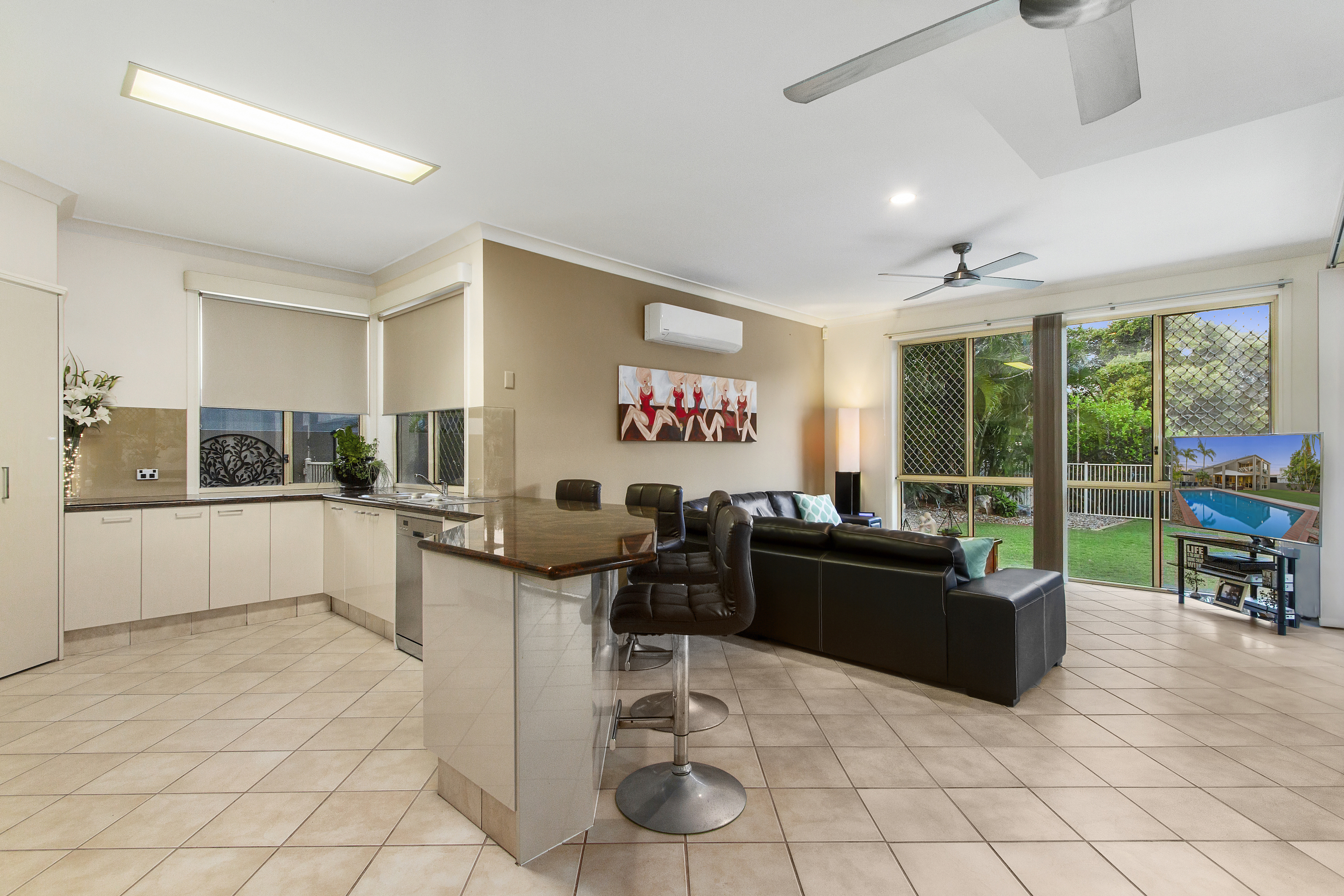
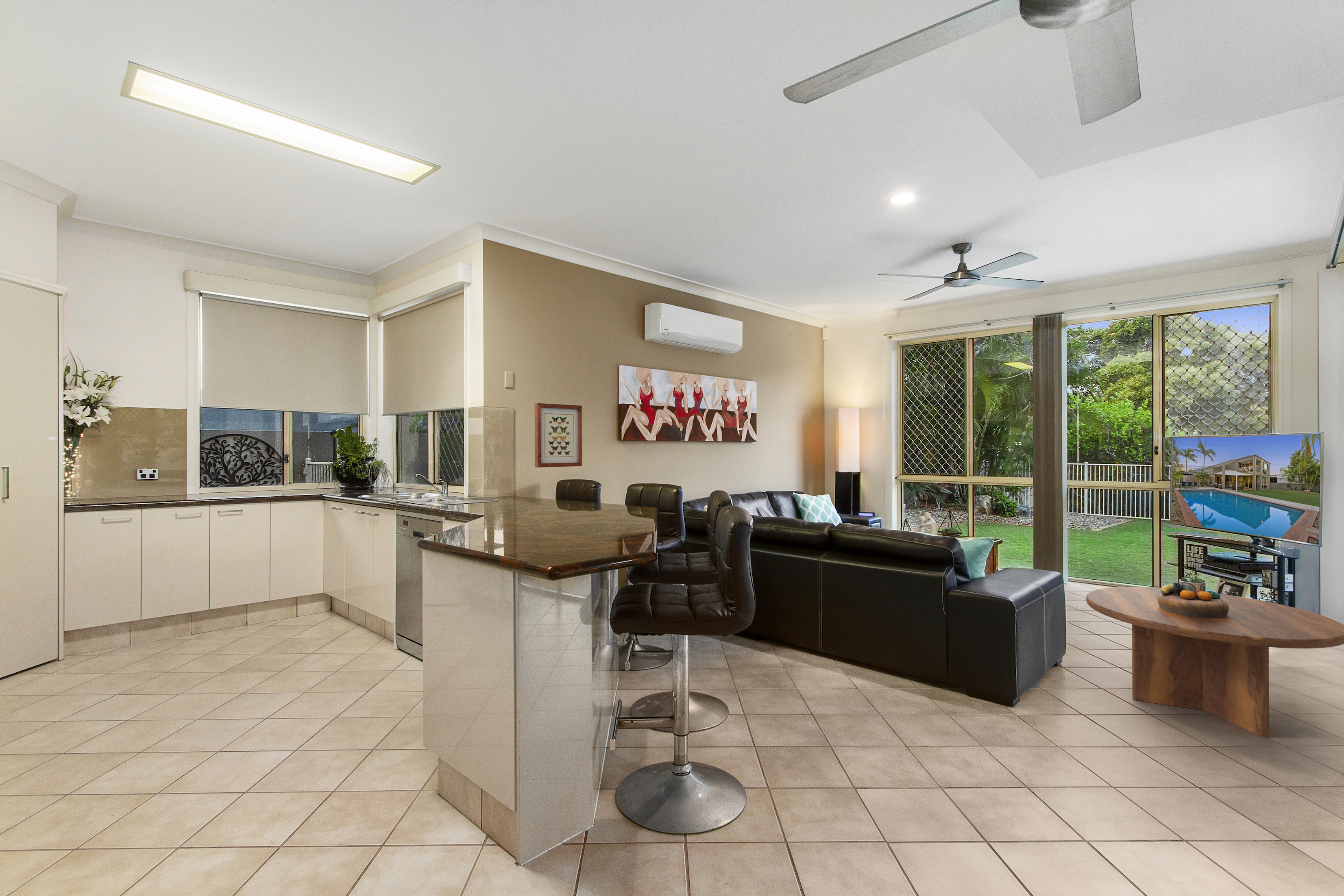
+ decorative bowl (1192, 594)
+ coffee table (1204, 659)
+ wall art (559, 435)
